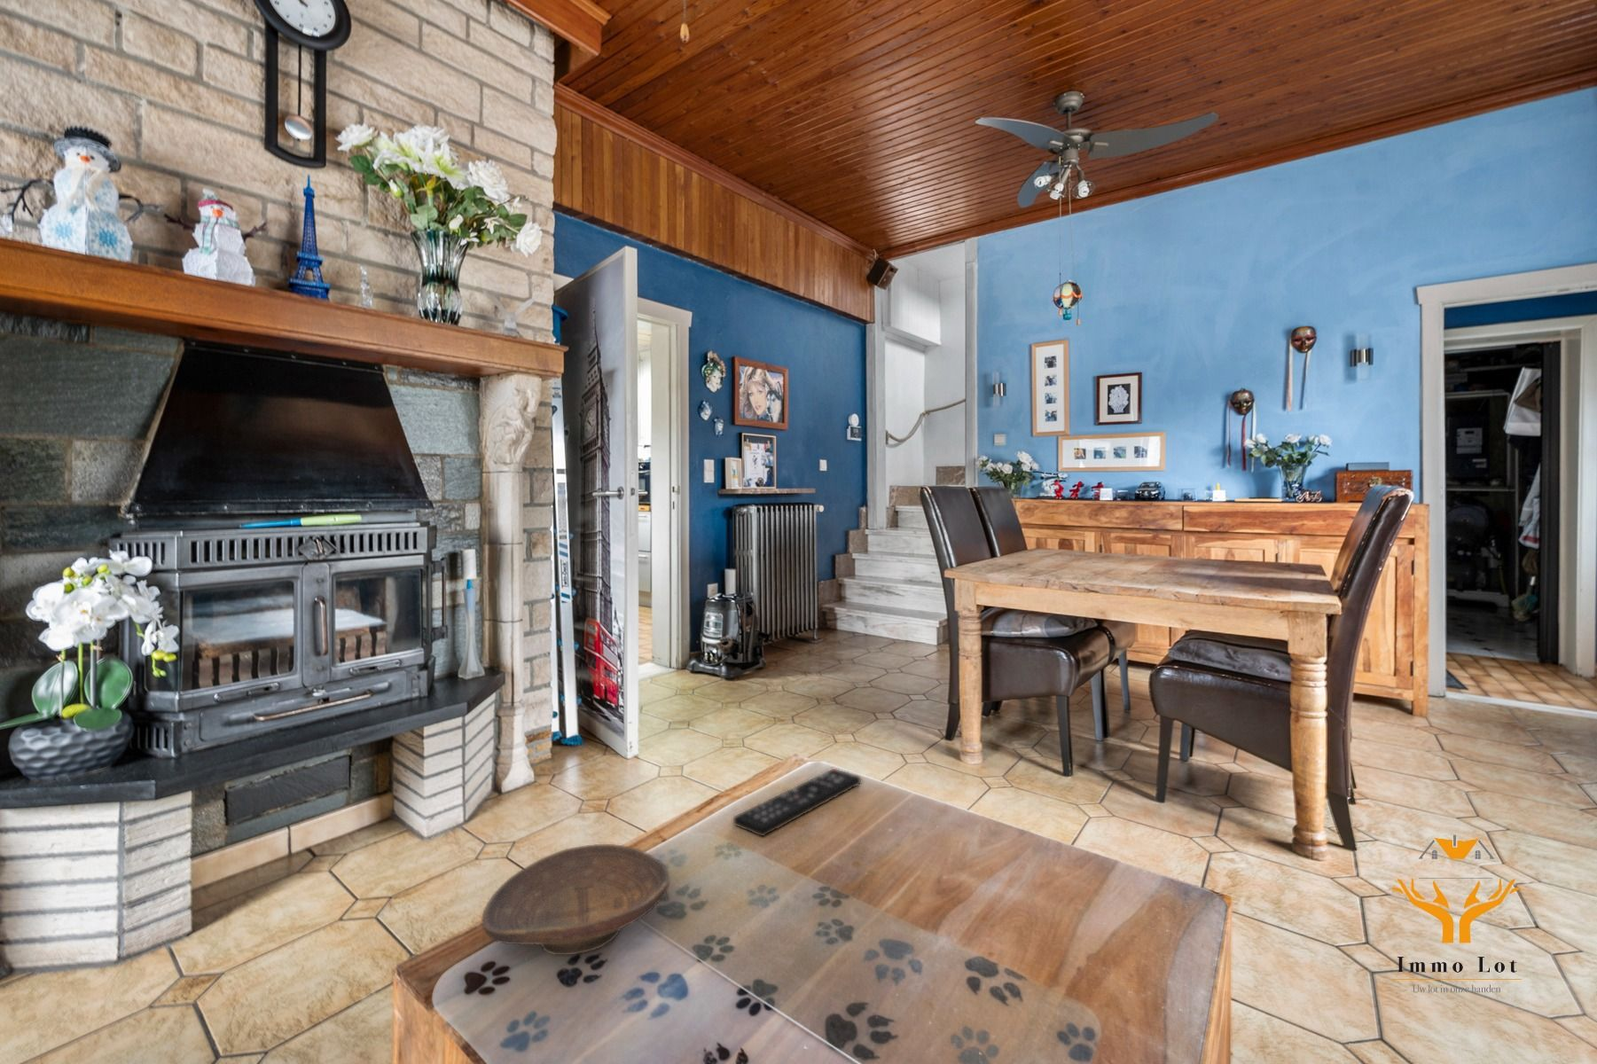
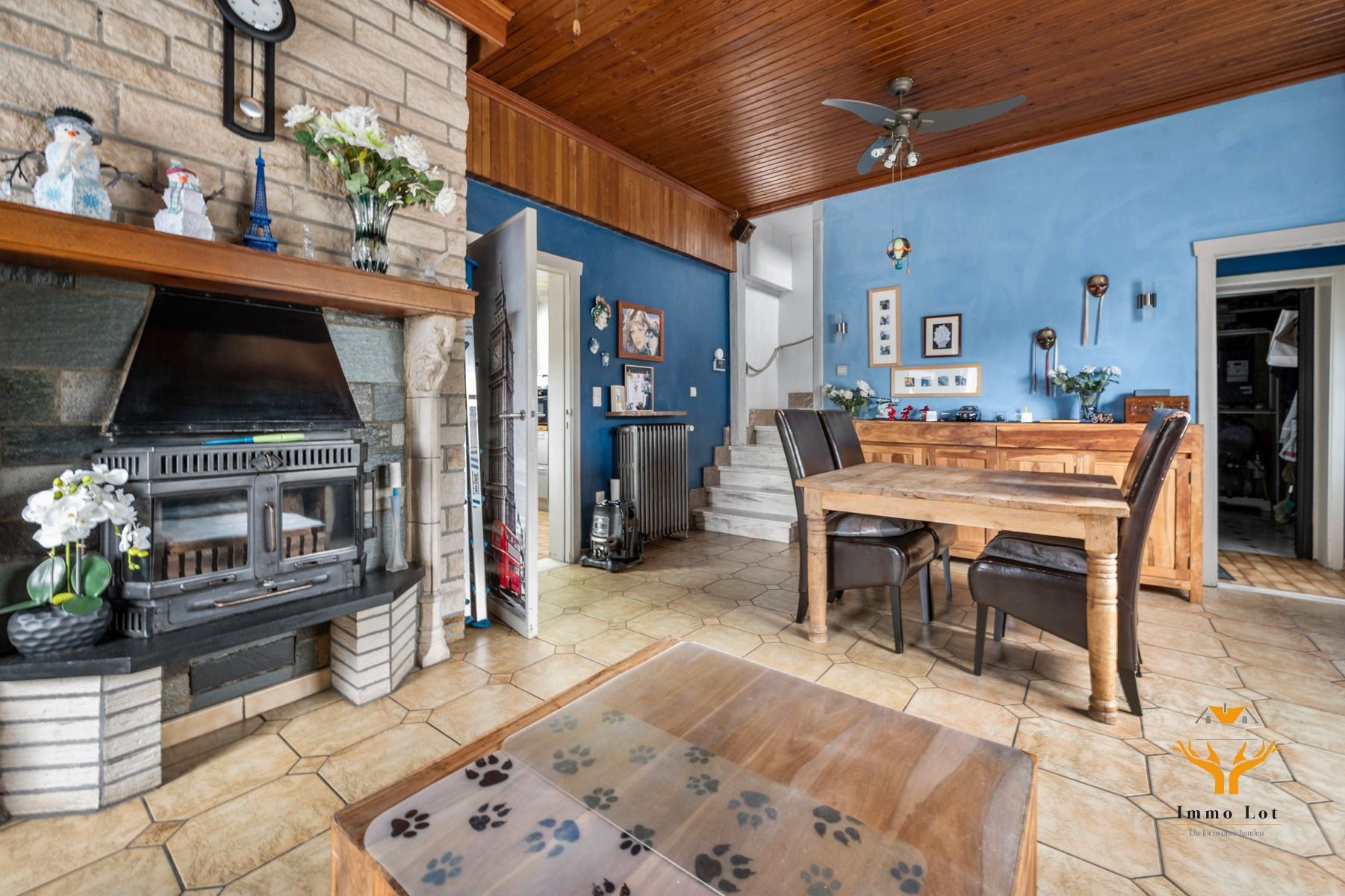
- remote control (801, 797)
- decorative bowl (581, 904)
